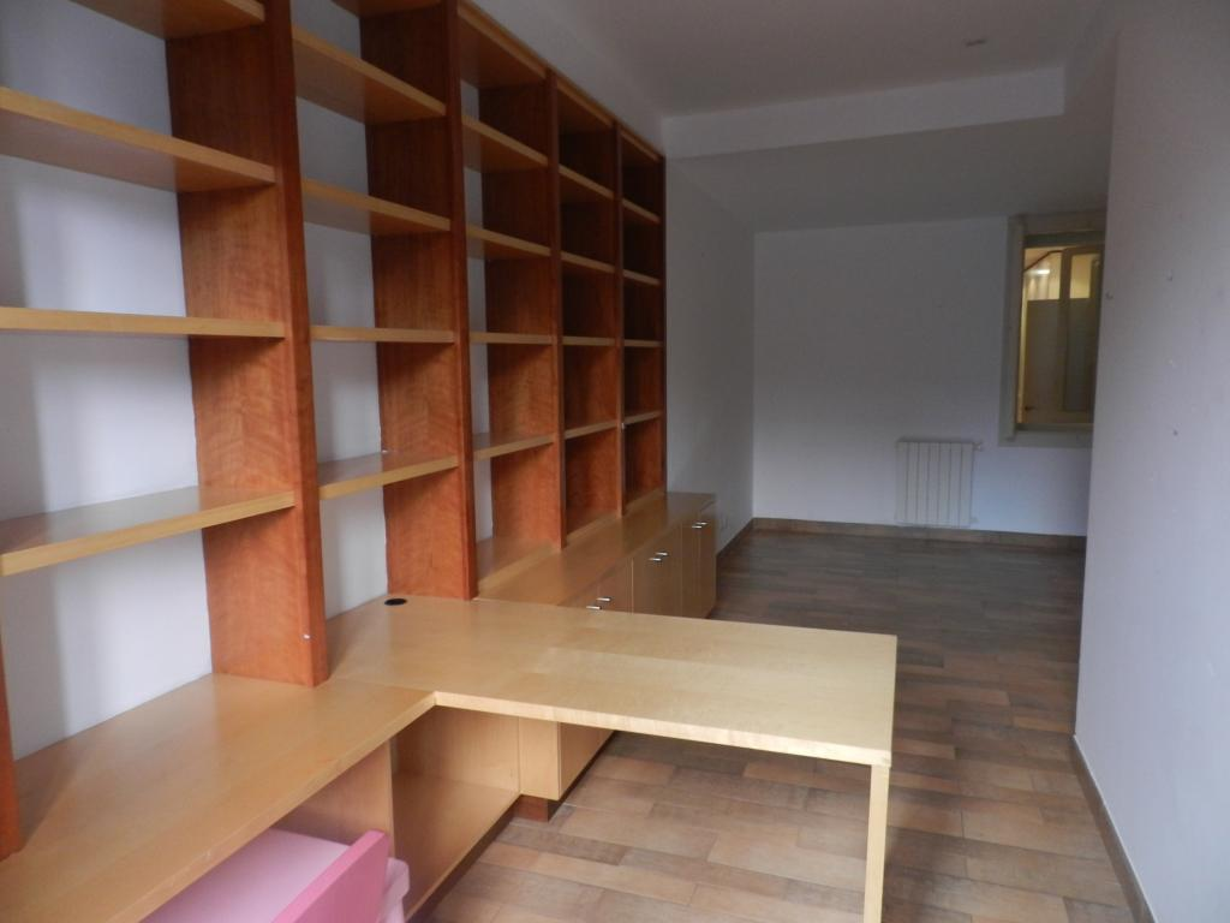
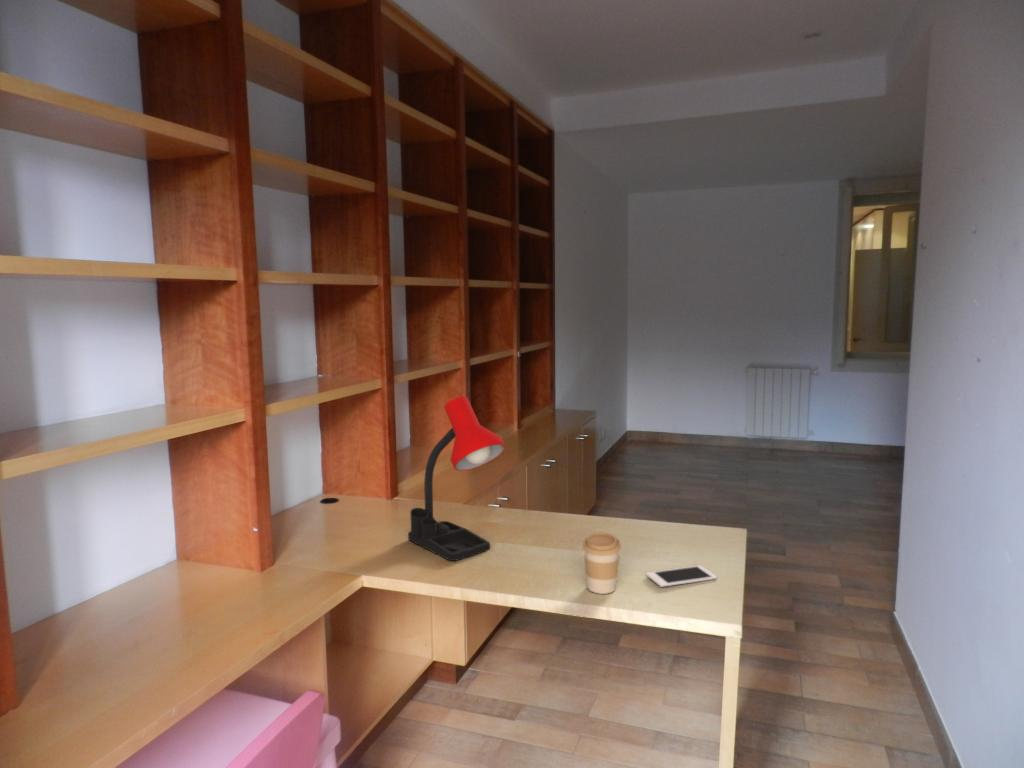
+ cell phone (681, 575)
+ coffee cup (601, 562)
+ desk lamp (455, 469)
